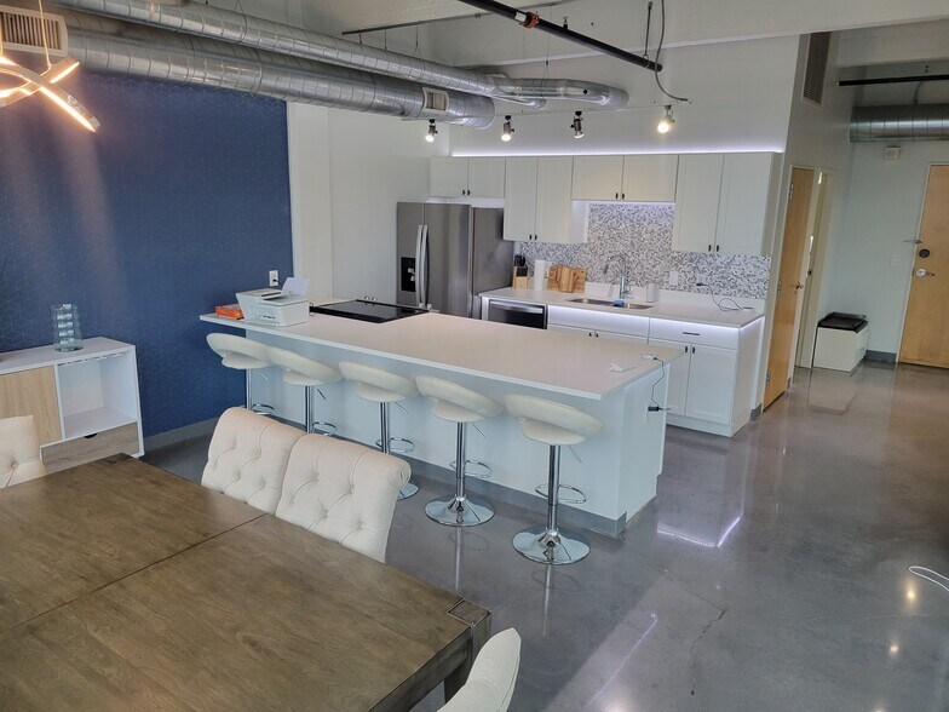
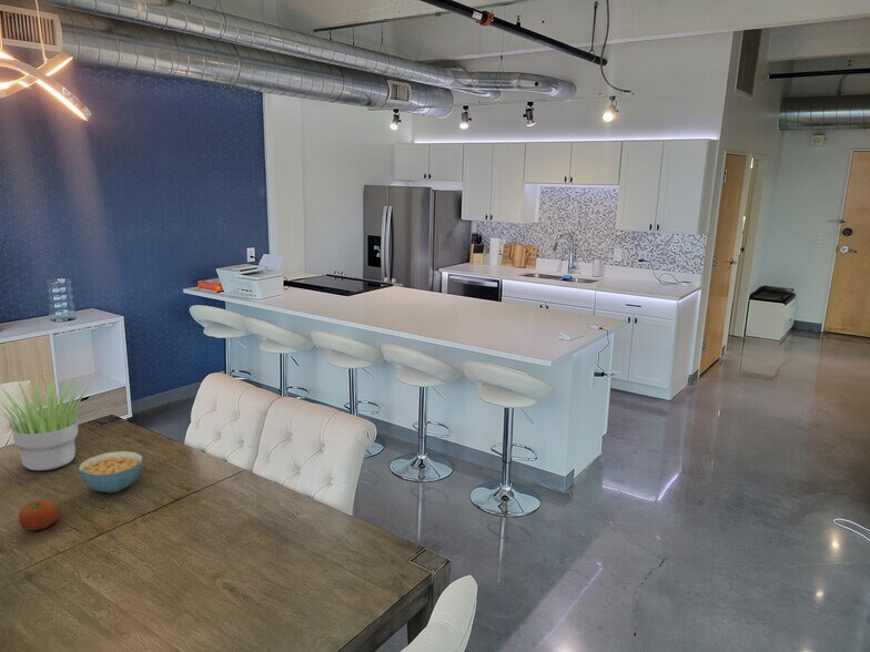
+ fruit (39, 515)
+ potted plant (44, 426)
+ cereal bowl (112, 476)
